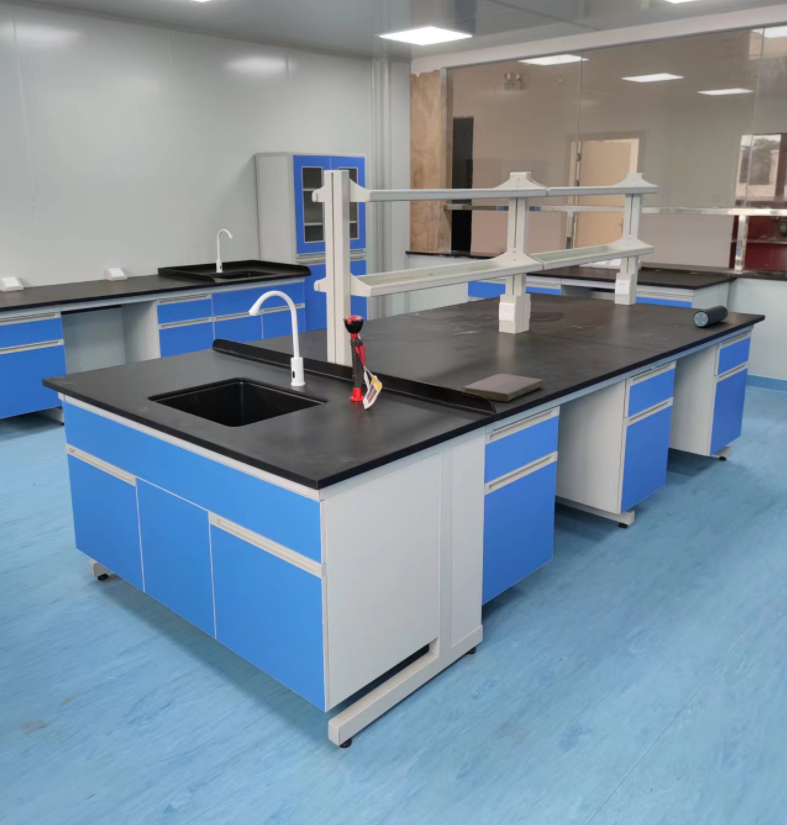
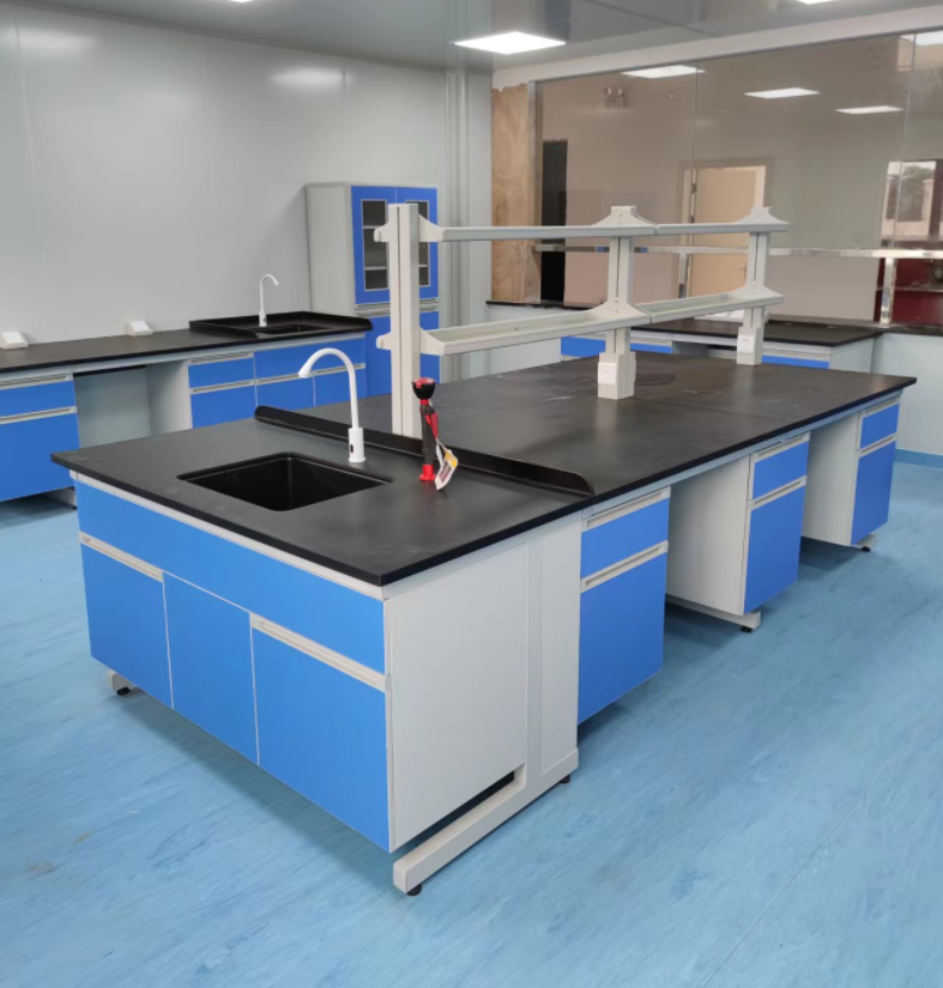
- notebook (503, 386)
- speaker (710, 316)
